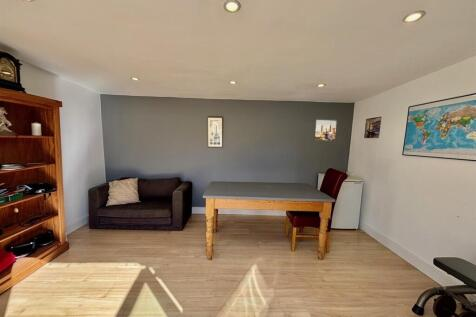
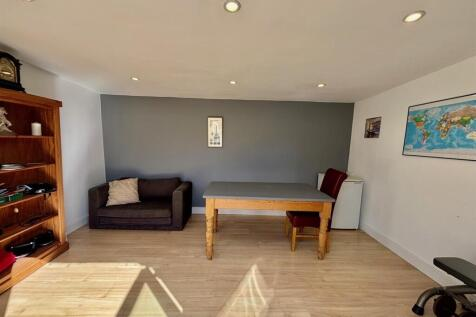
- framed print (325, 130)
